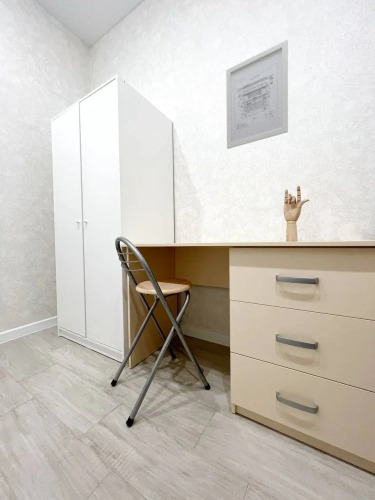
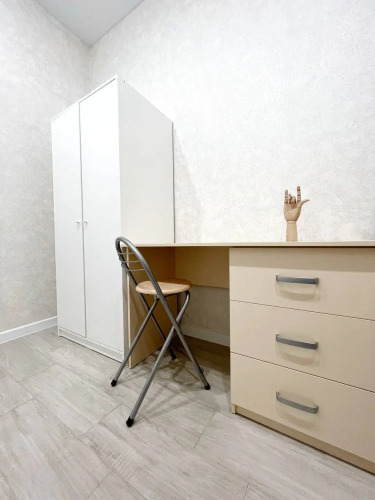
- wall art (254, 98)
